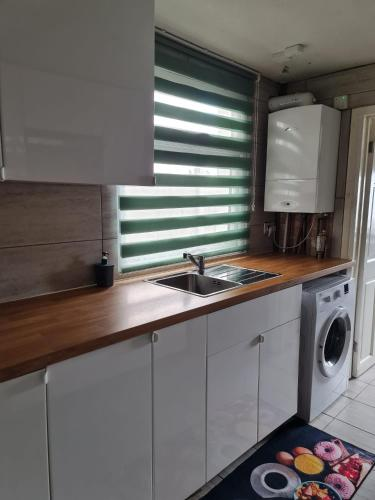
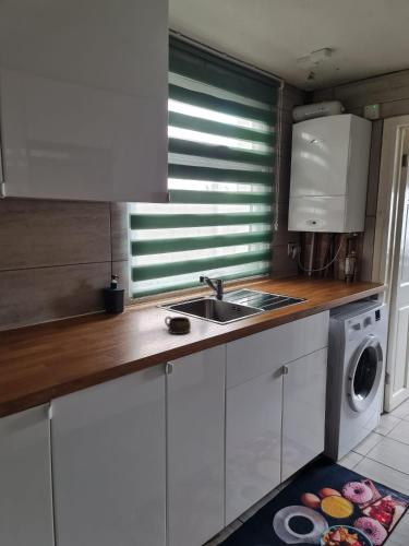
+ cup (177, 323)
